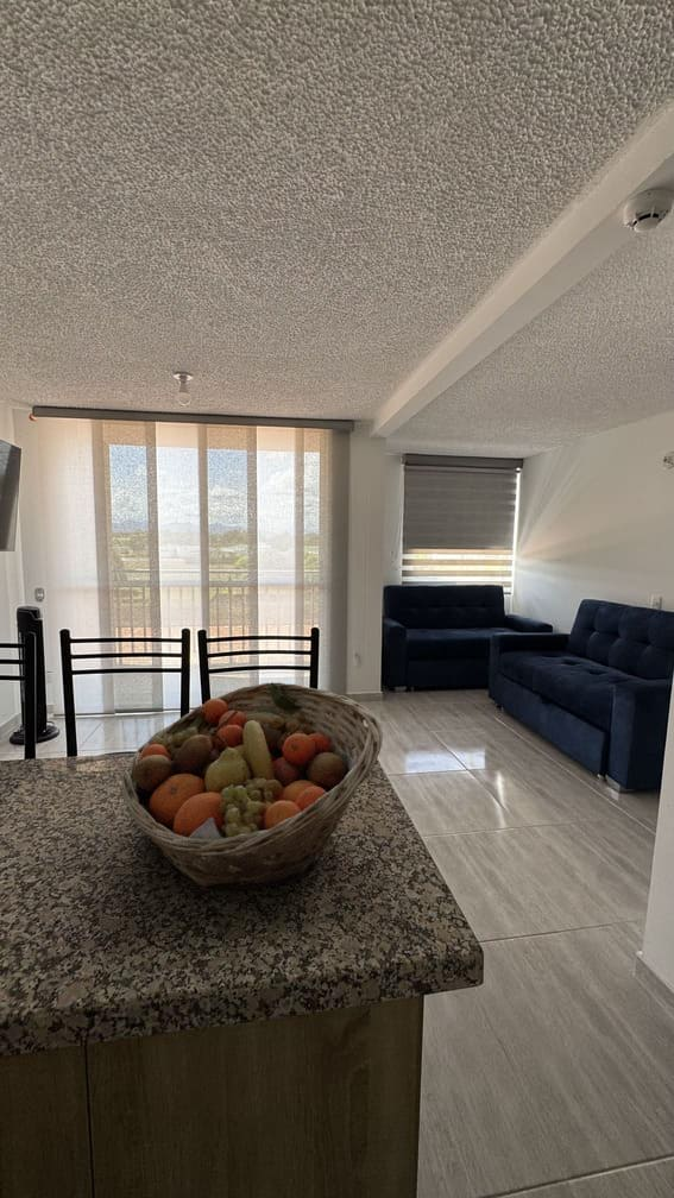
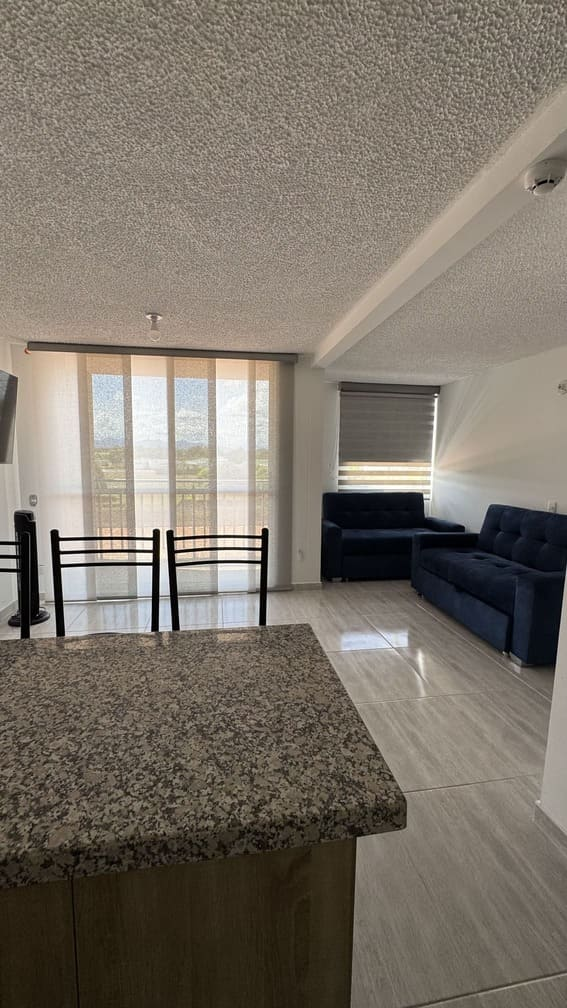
- fruit basket (250, 769)
